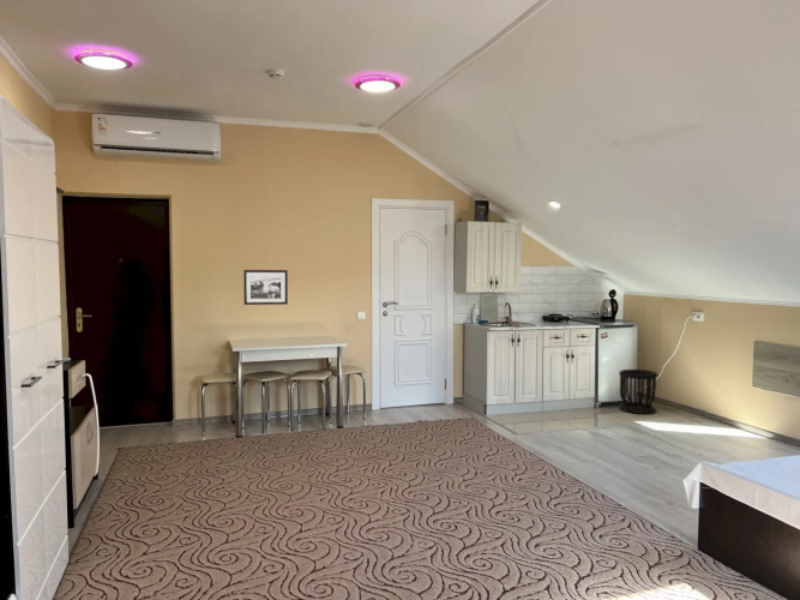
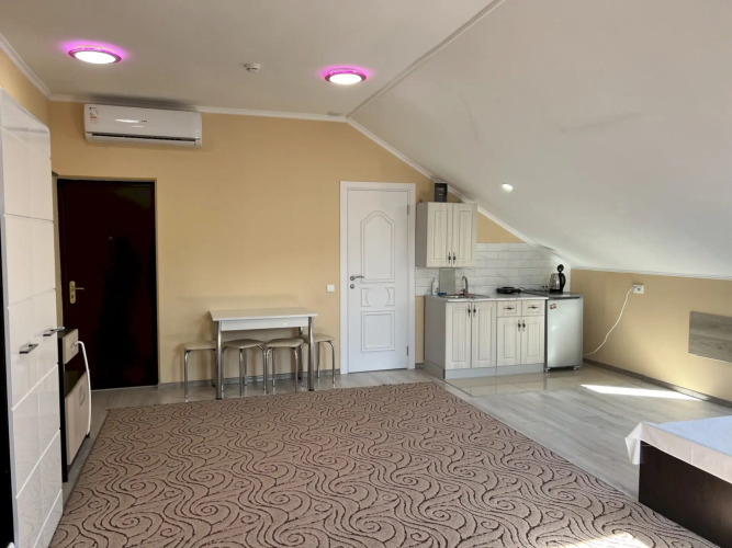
- wastebasket (638, 390)
- picture frame (265, 287)
